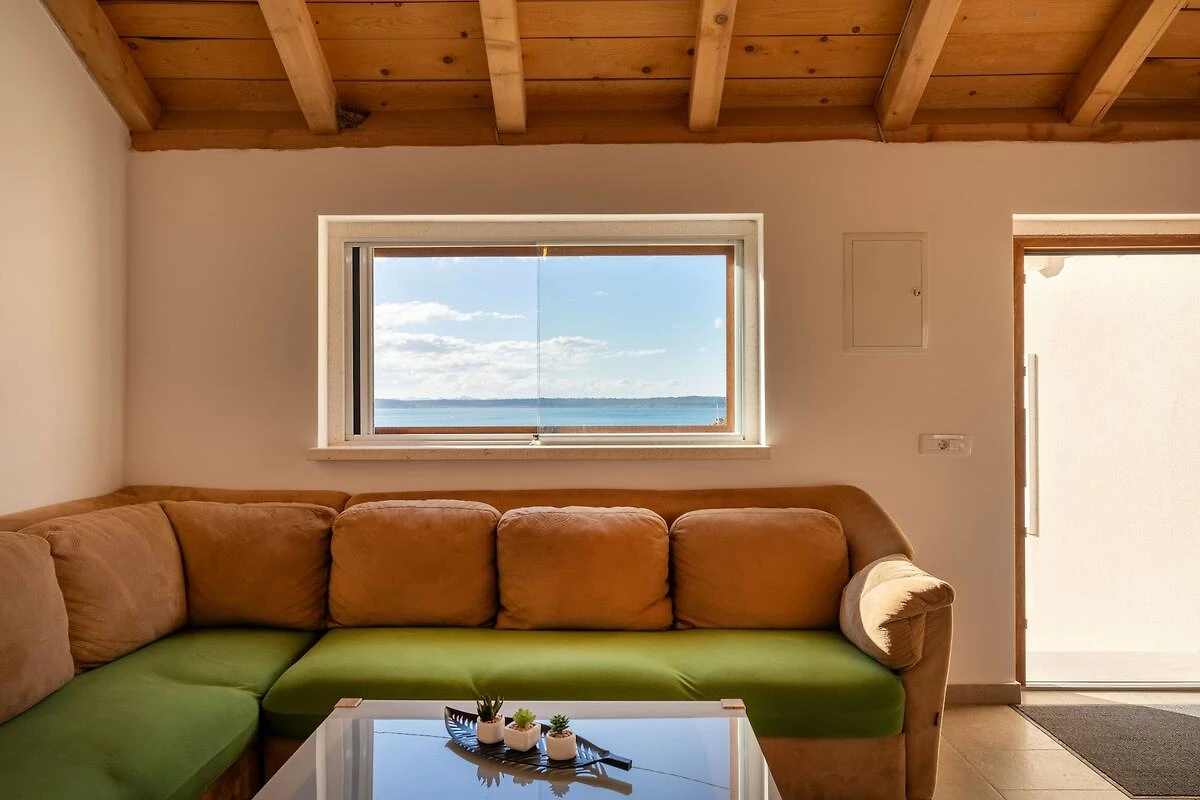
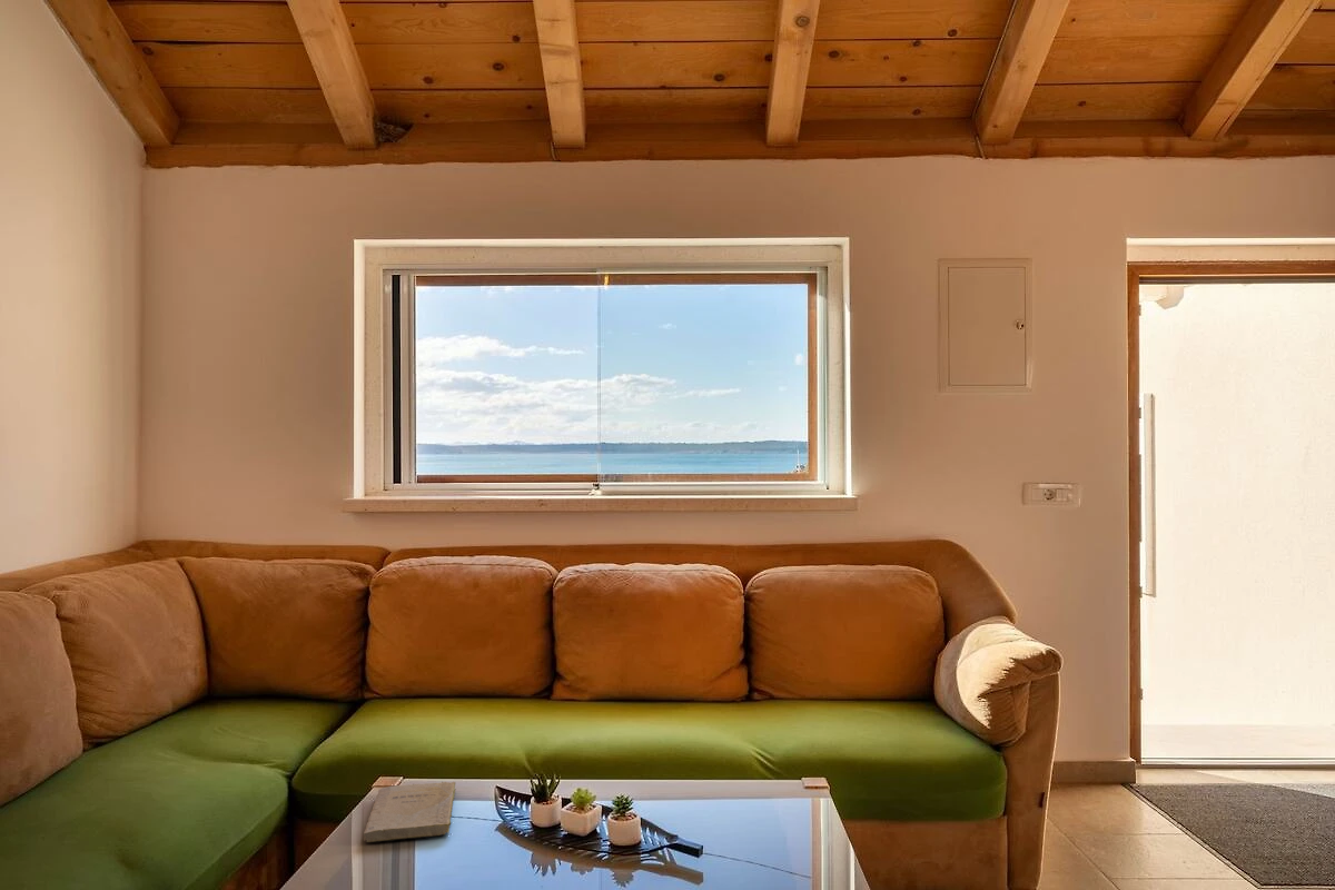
+ book (413, 809)
